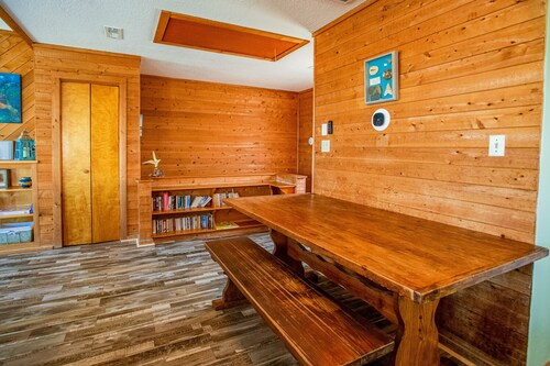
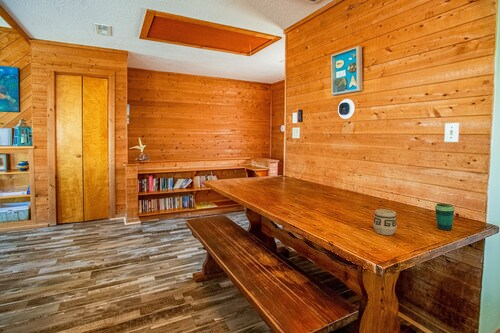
+ cup (384, 221)
+ cup (444, 216)
